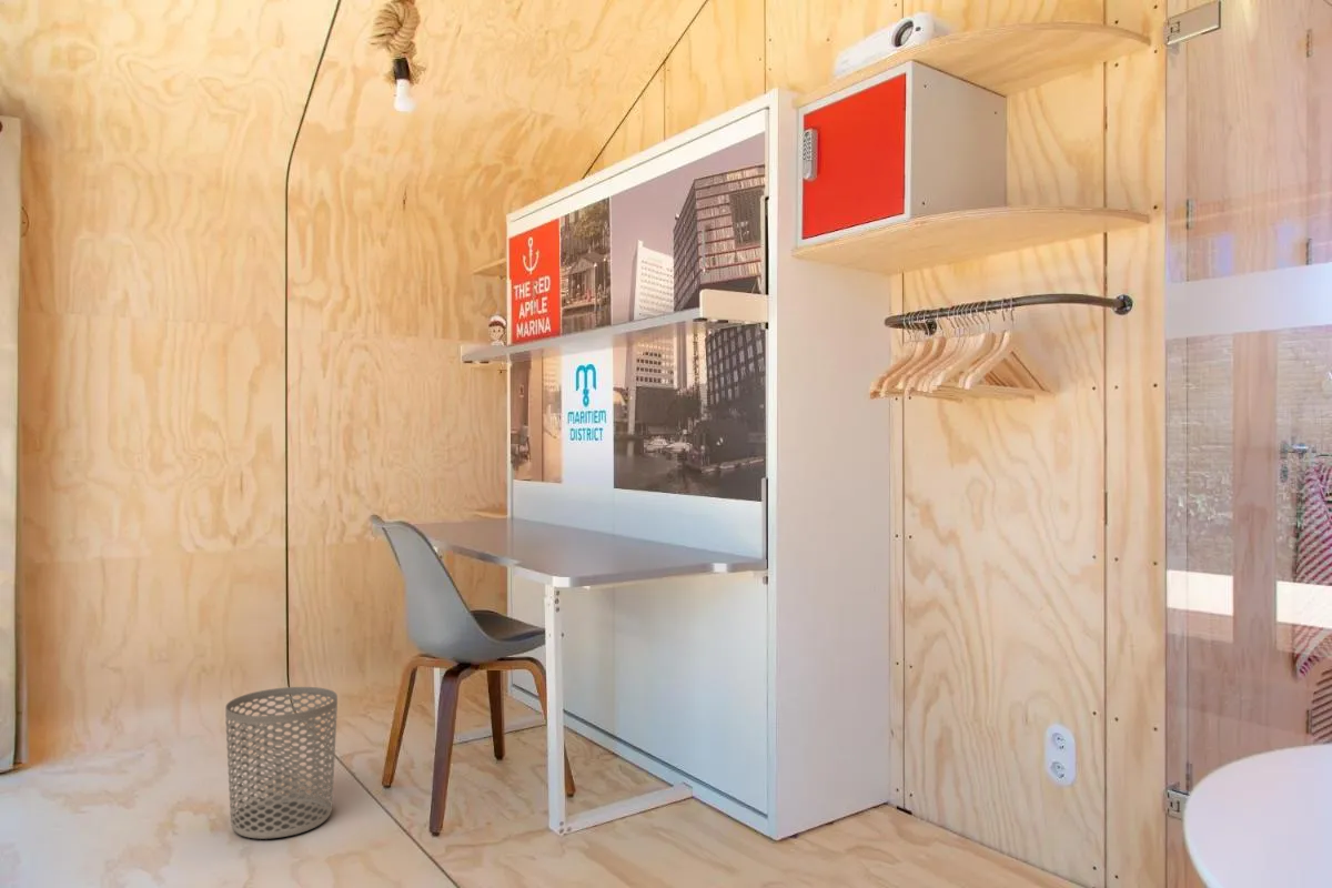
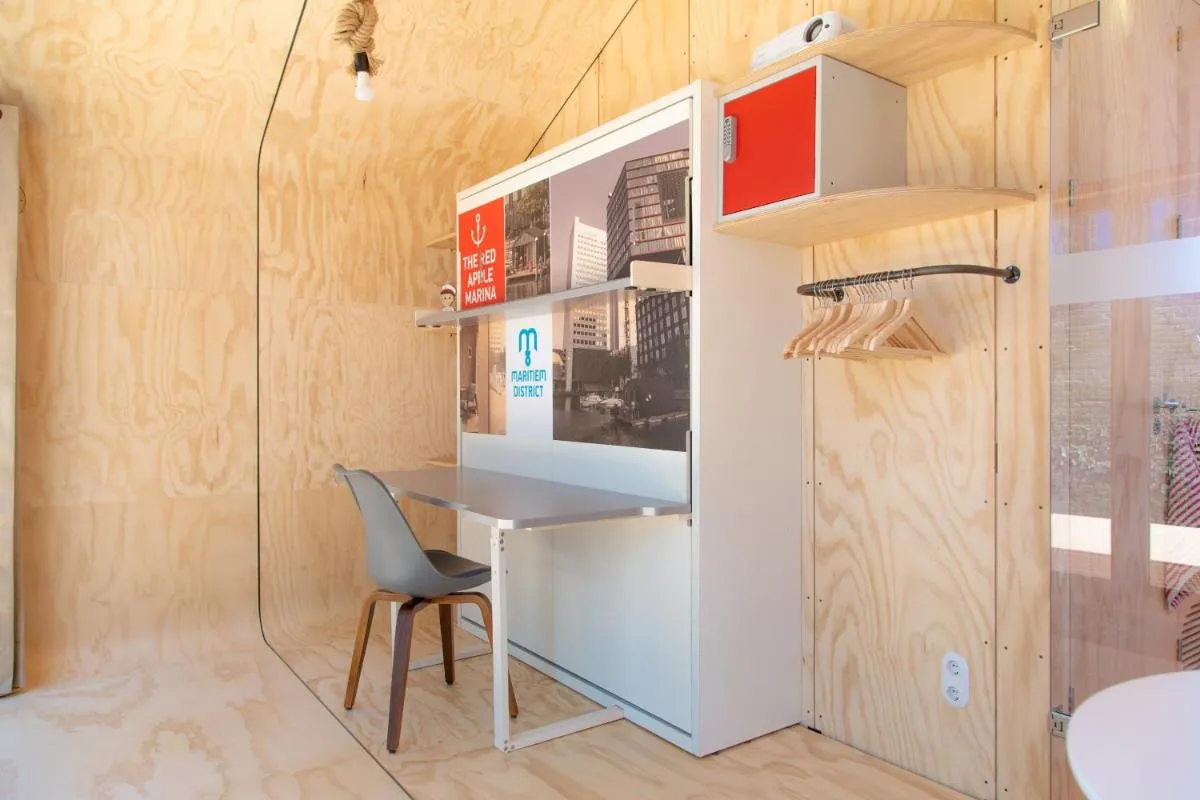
- waste bin (282, 761)
